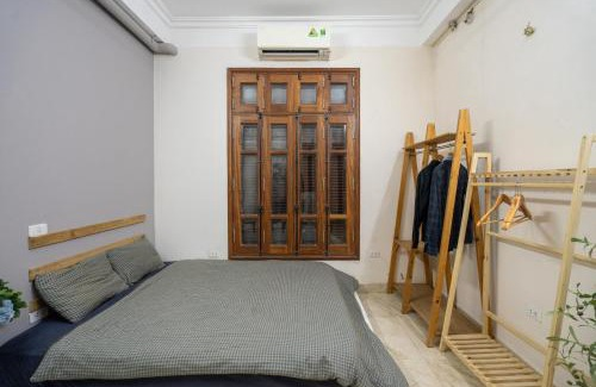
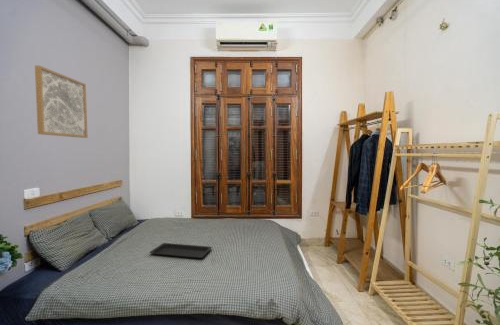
+ wall art (64, 106)
+ serving tray (181, 251)
